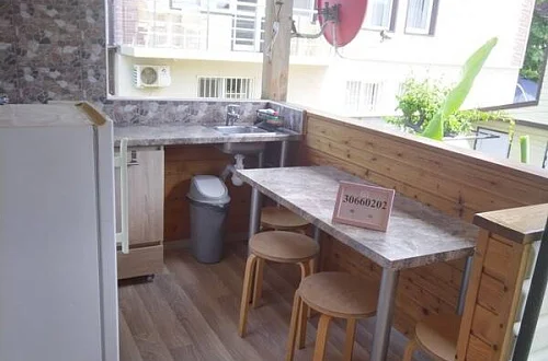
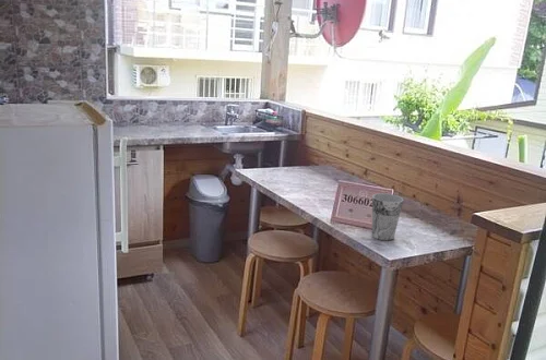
+ cup (384, 217)
